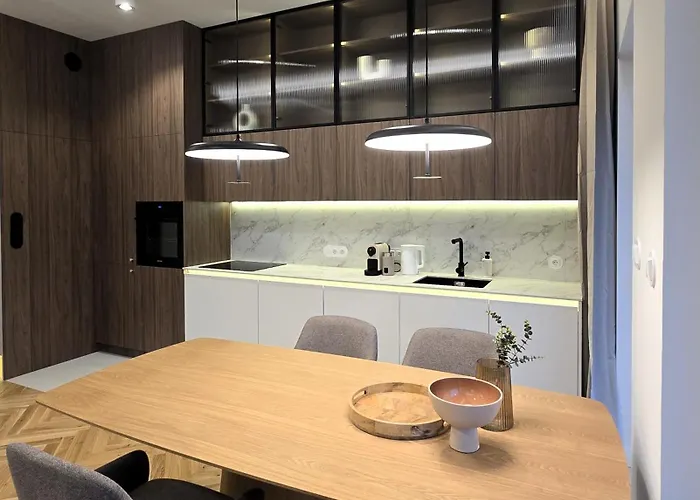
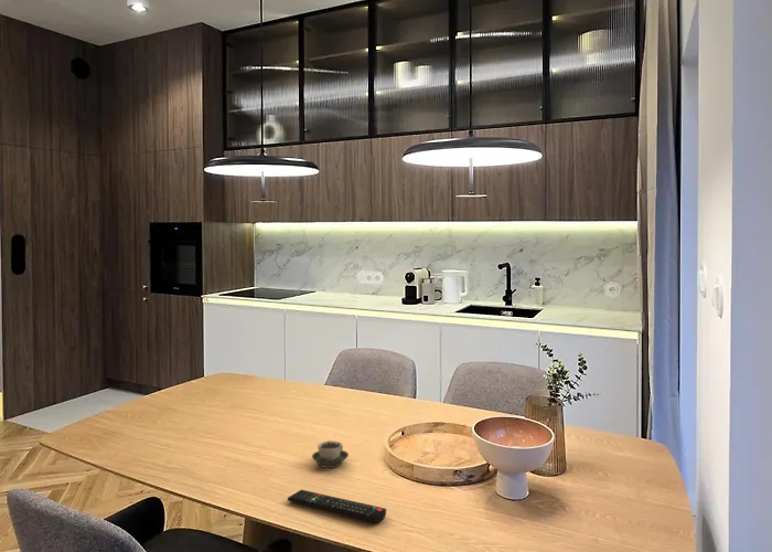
+ cup (330, 454)
+ remote control (336, 506)
